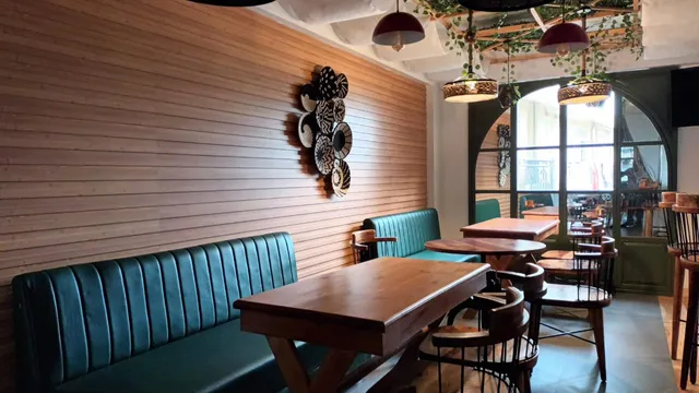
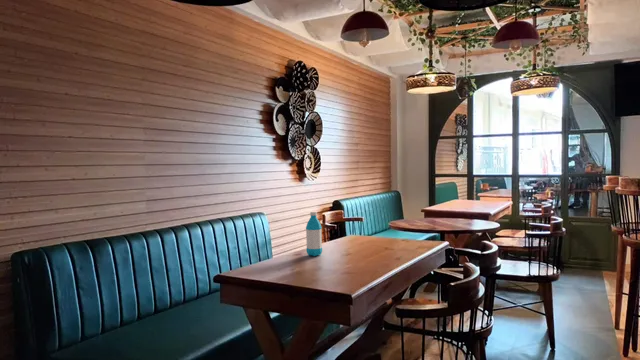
+ water bottle (313, 233)
